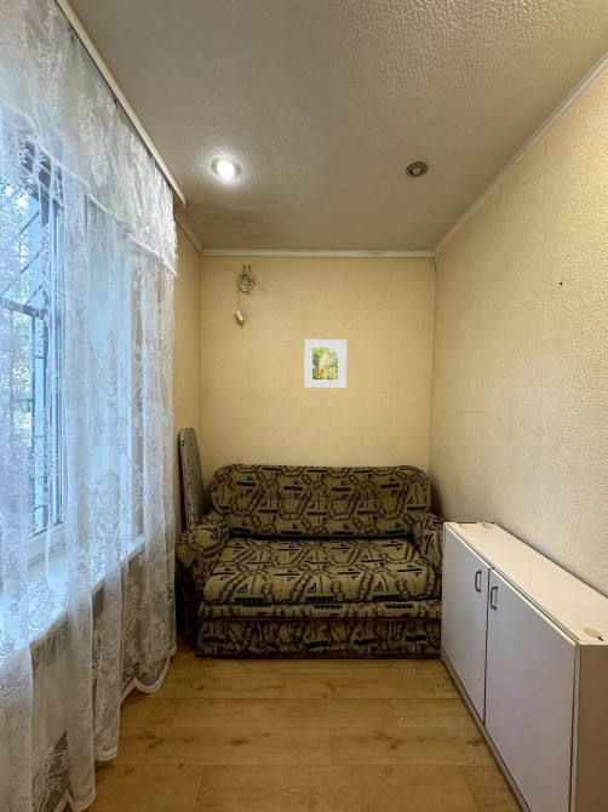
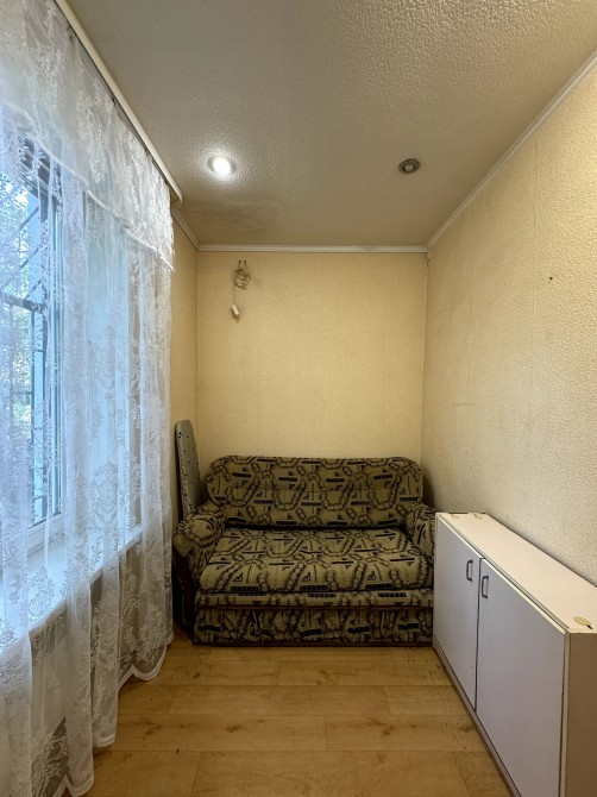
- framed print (325, 364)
